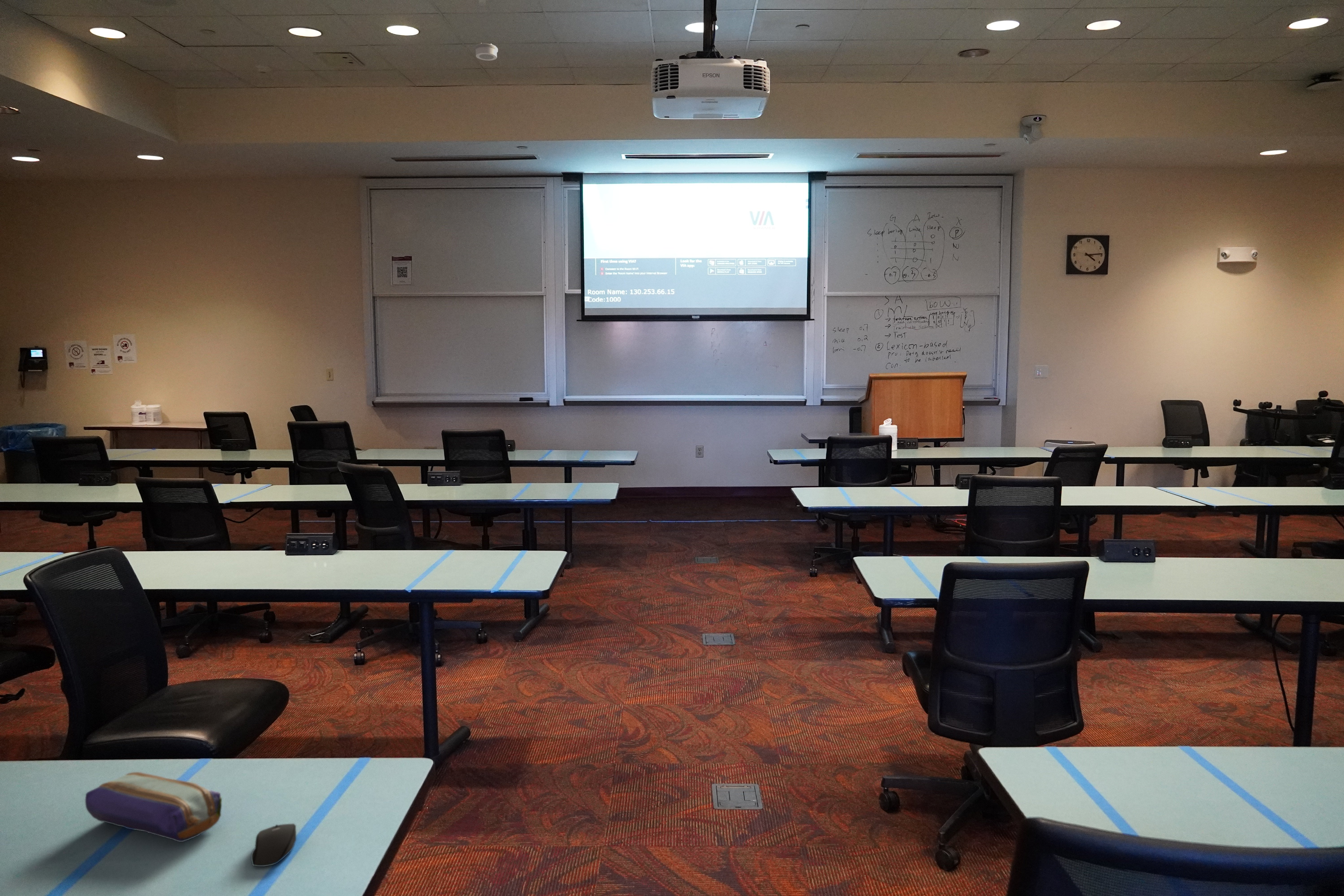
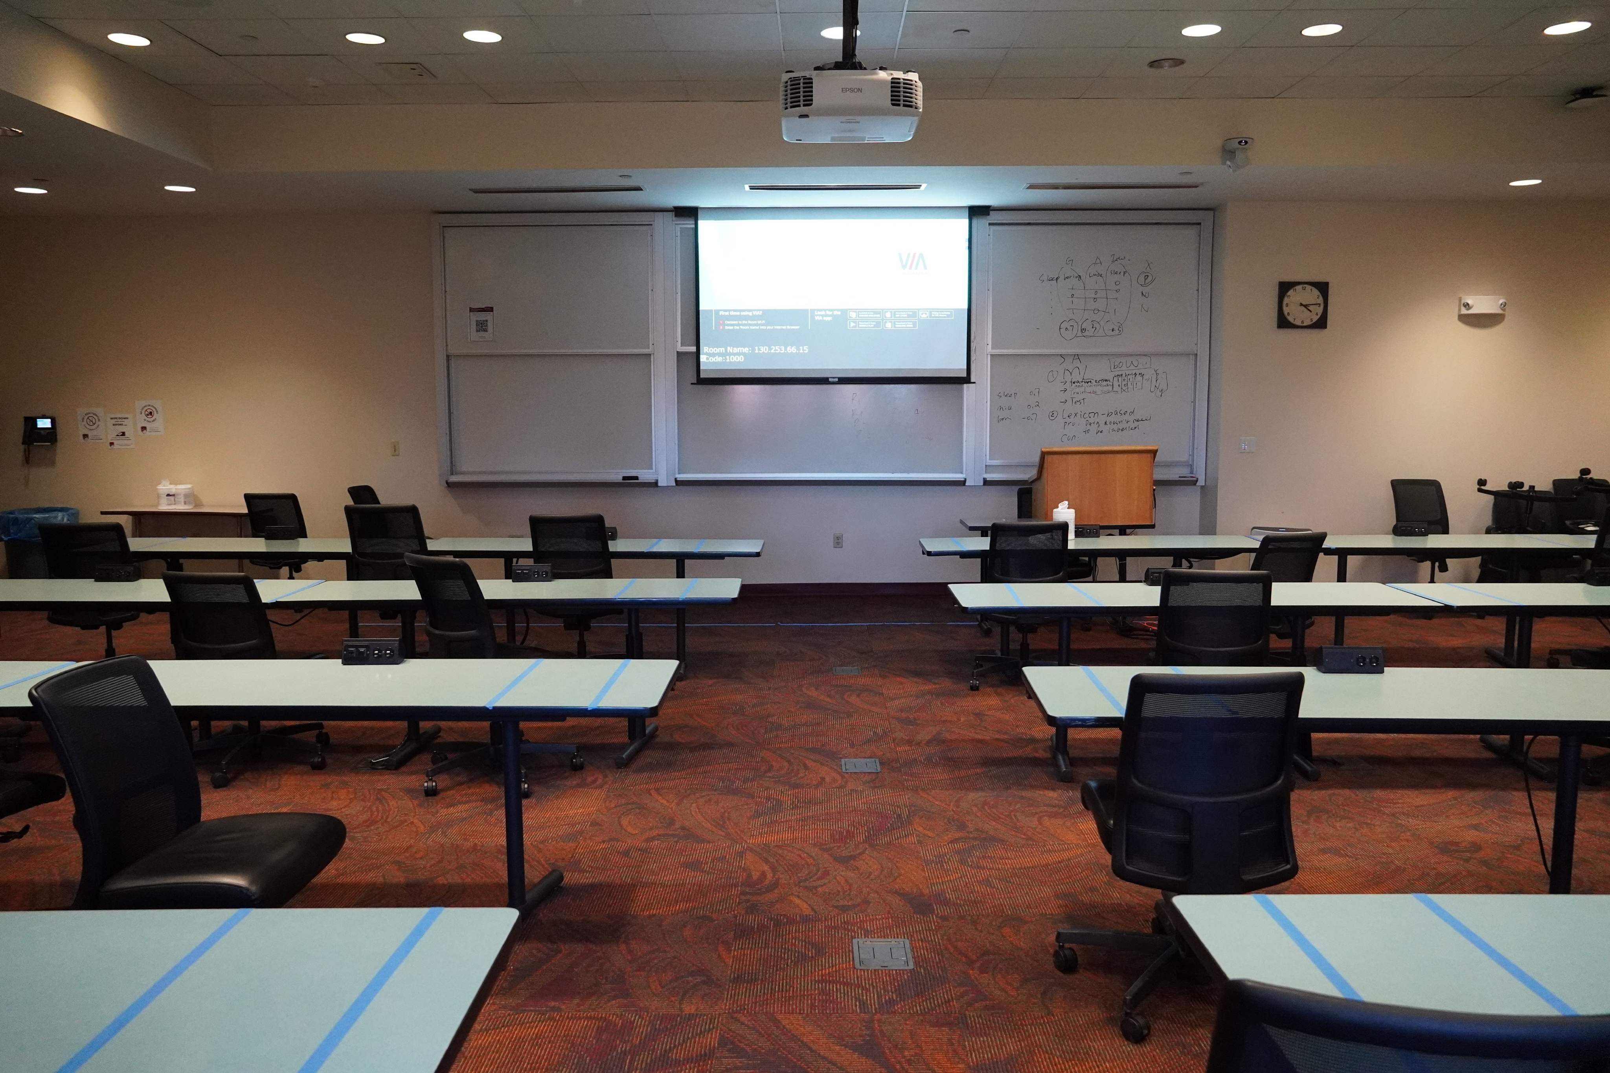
- mouse (273, 840)
- smoke detector (486, 51)
- pencil case (154, 805)
